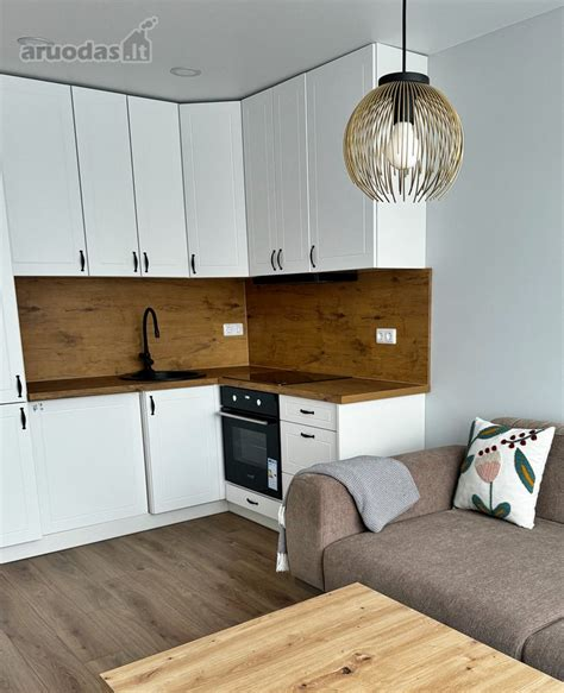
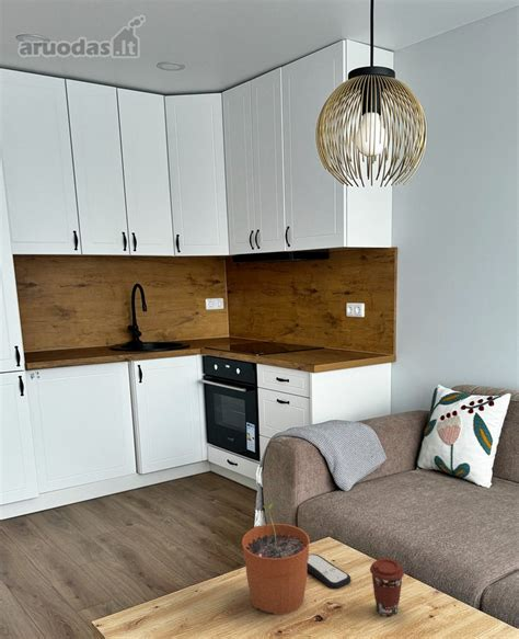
+ coffee cup (387, 587)
+ plant pot (276, 555)
+ remote control (324, 570)
